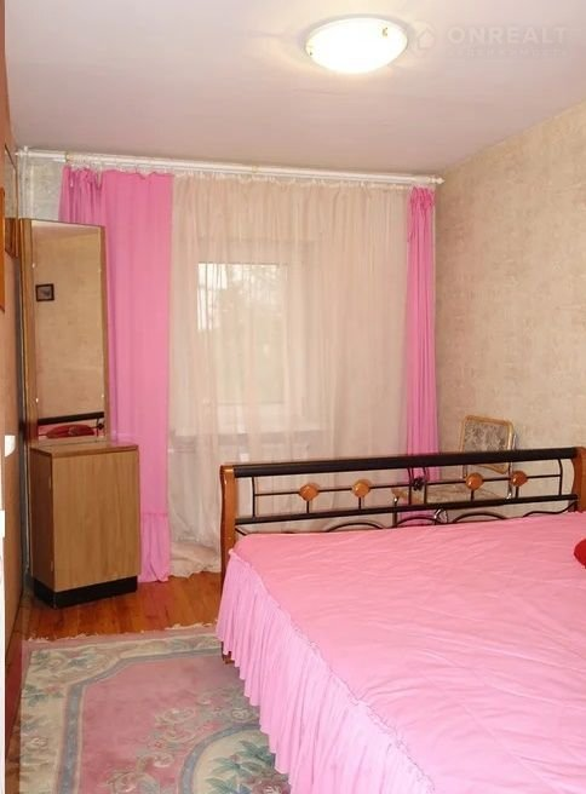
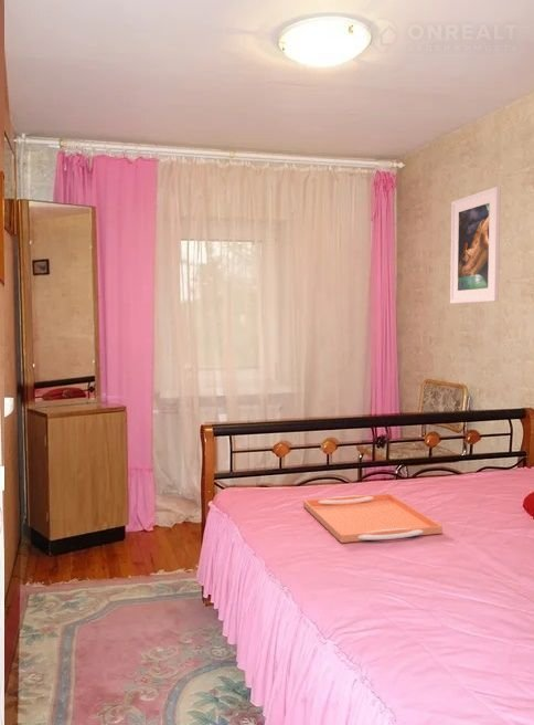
+ serving tray (367, 515)
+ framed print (473, 249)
